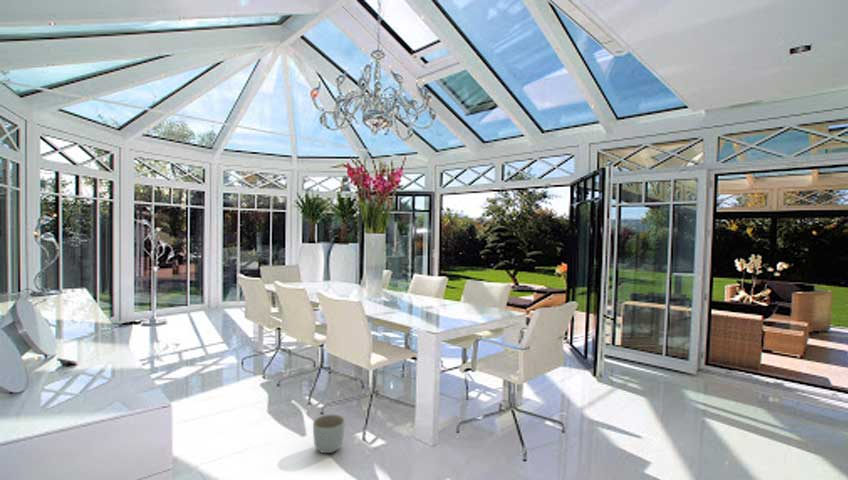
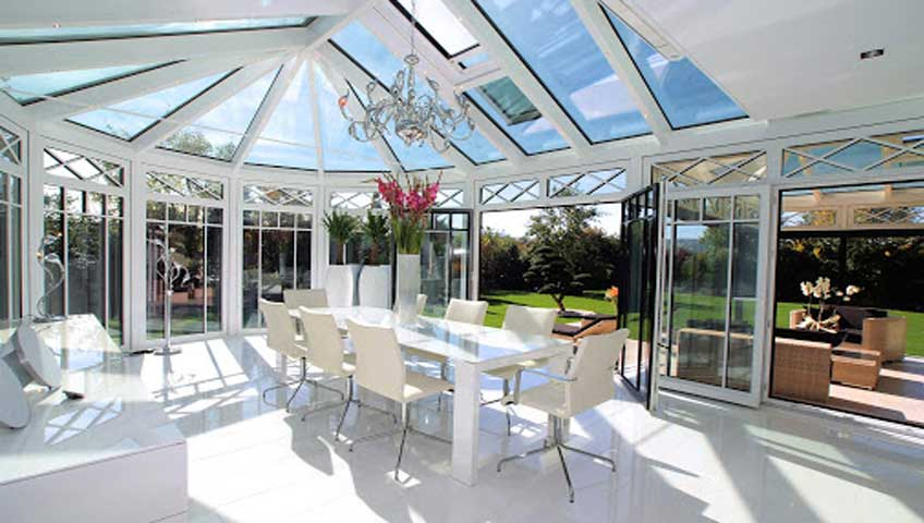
- planter (328, 435)
